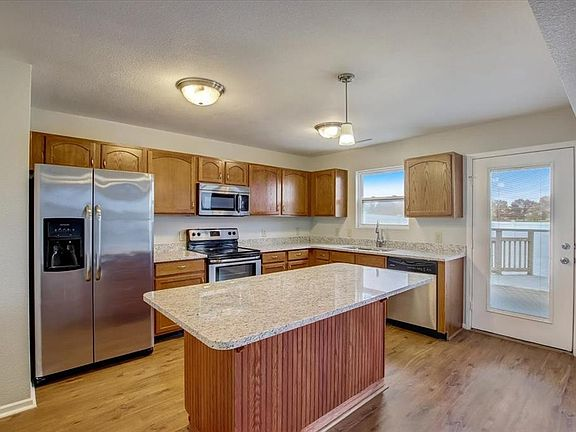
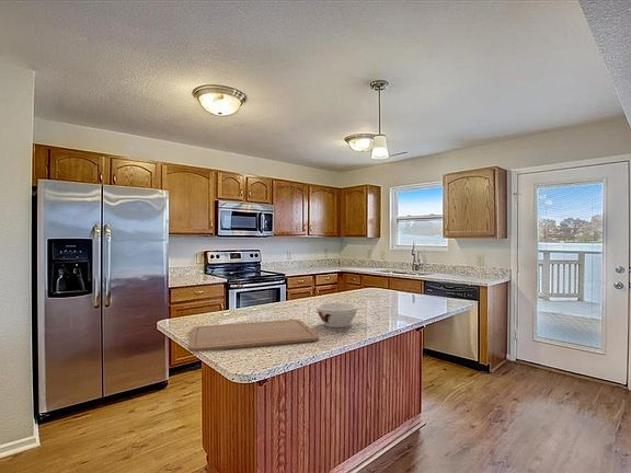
+ chopping board (252, 333)
+ bowl (336, 315)
